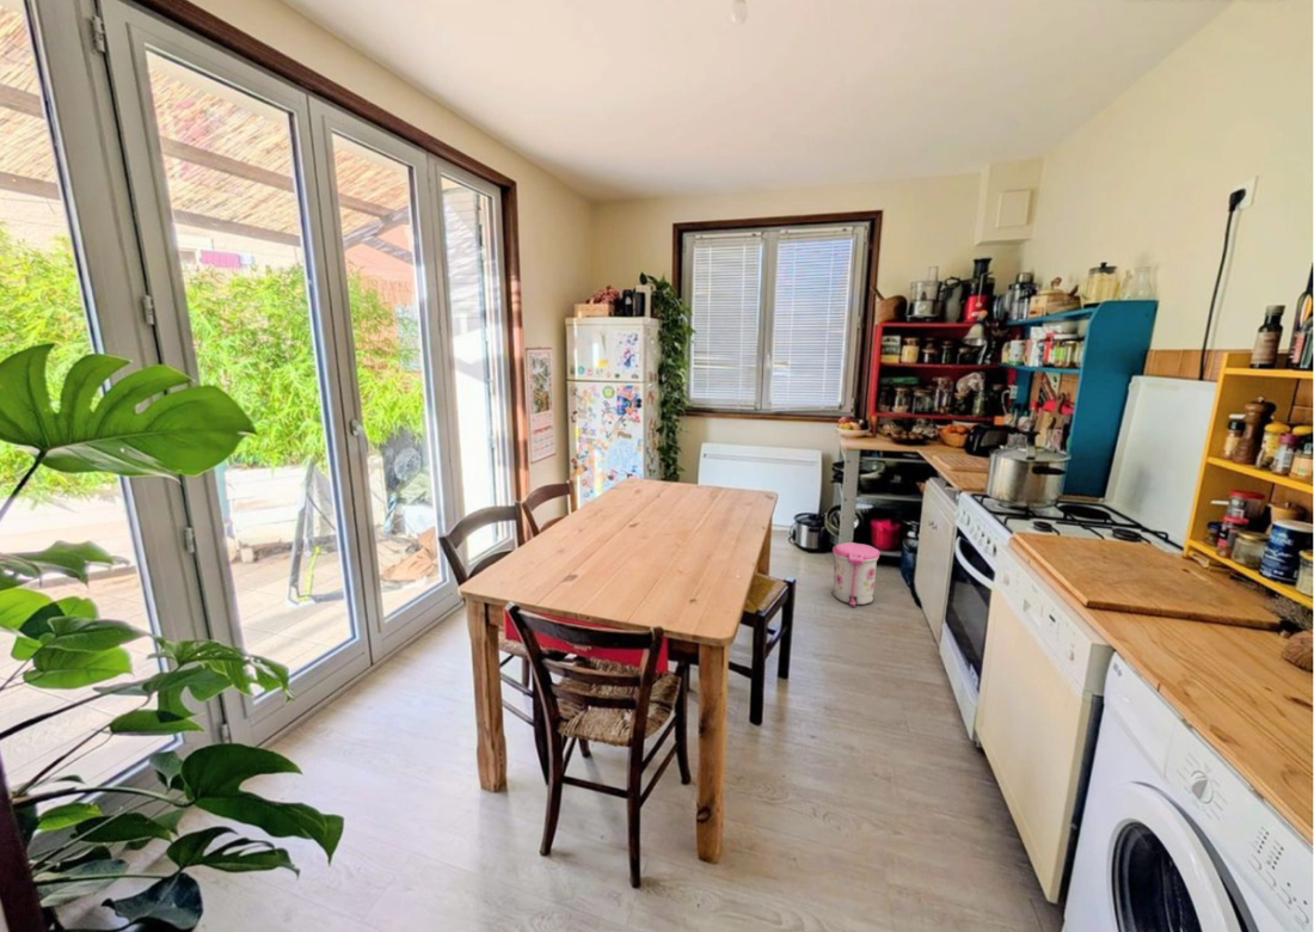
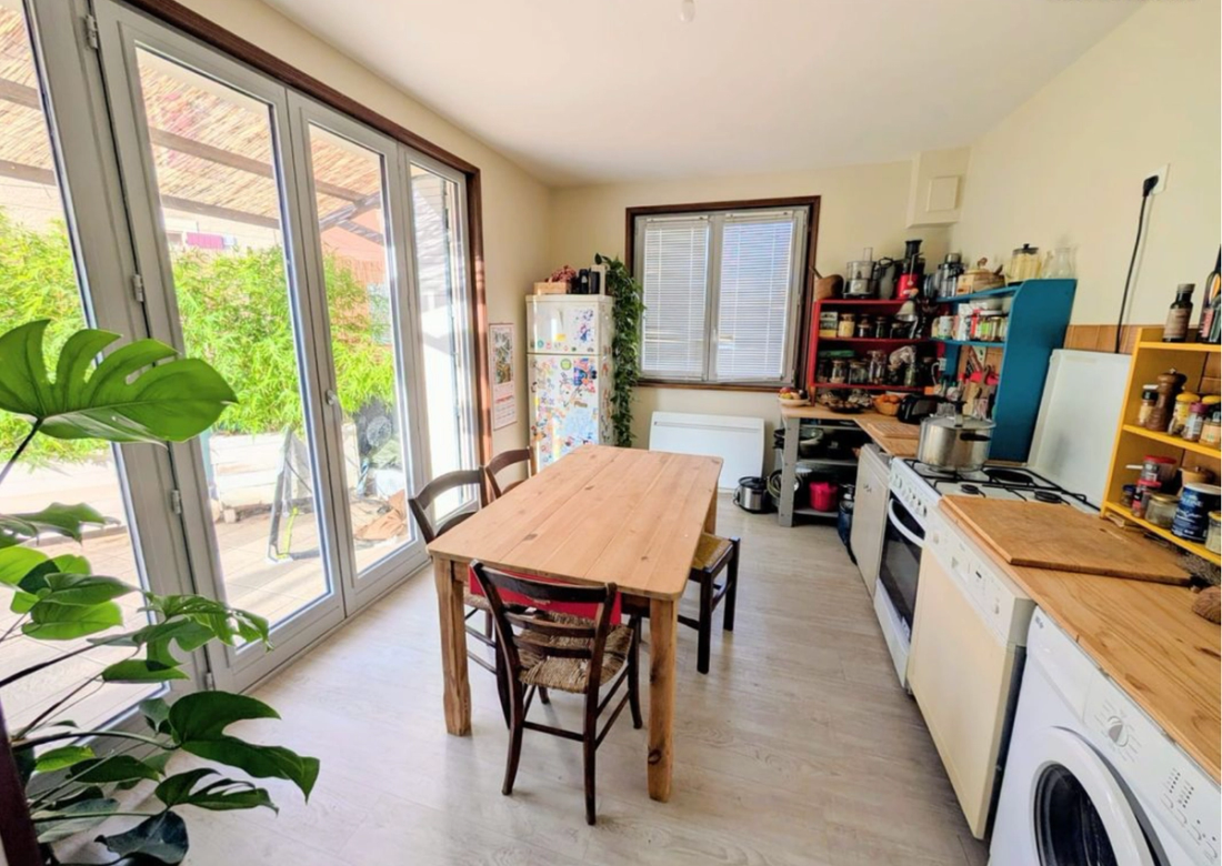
- trash can (854, 571)
